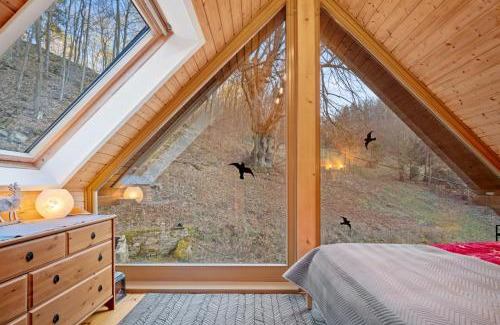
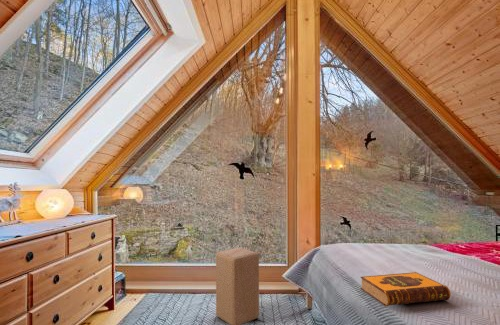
+ hardback book (403, 288)
+ stool (237, 284)
